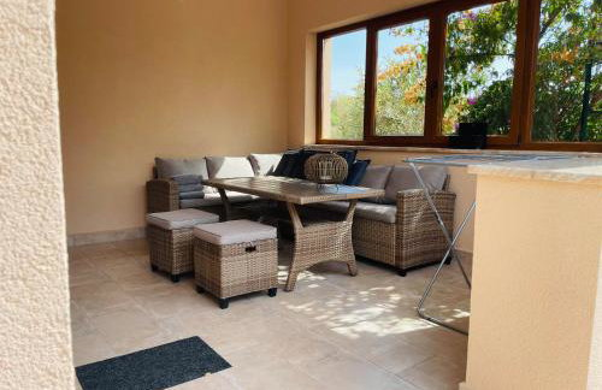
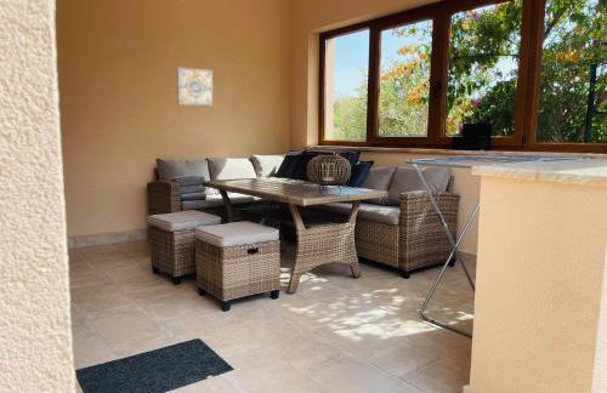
+ wall art (194, 87)
